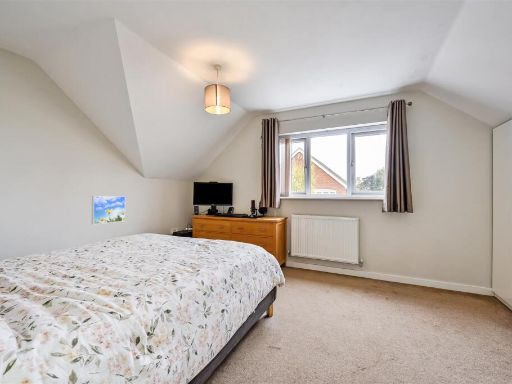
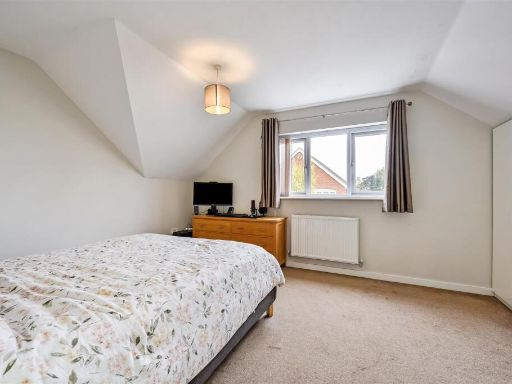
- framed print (109, 209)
